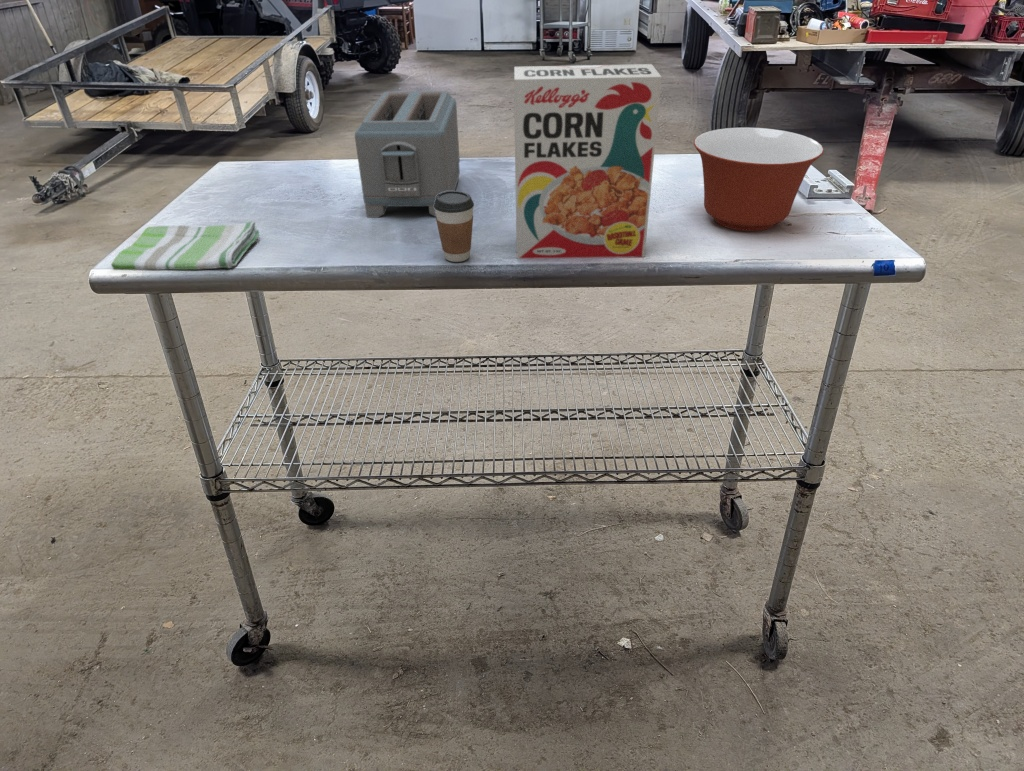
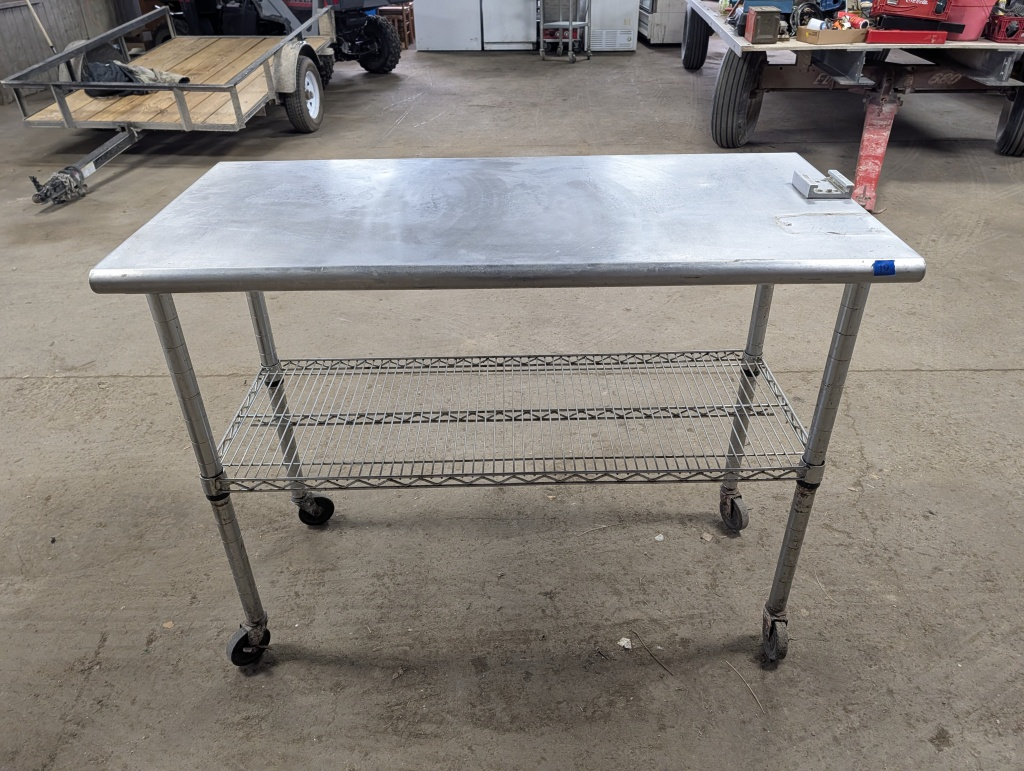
- toaster (411, 154)
- dish towel (188, 244)
- mixing bowl (750, 183)
- coffee cup (455, 227)
- cereal box (581, 165)
